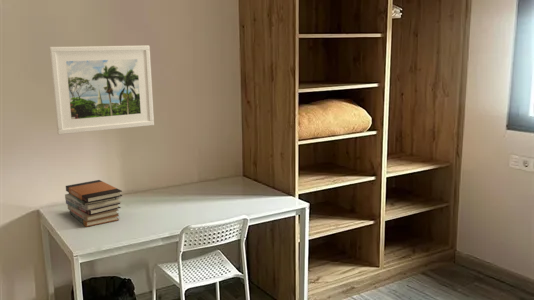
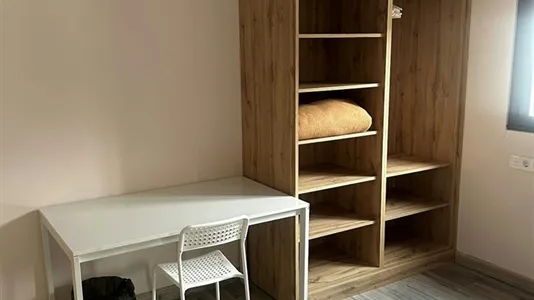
- book stack (93, 202)
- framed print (104, 88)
